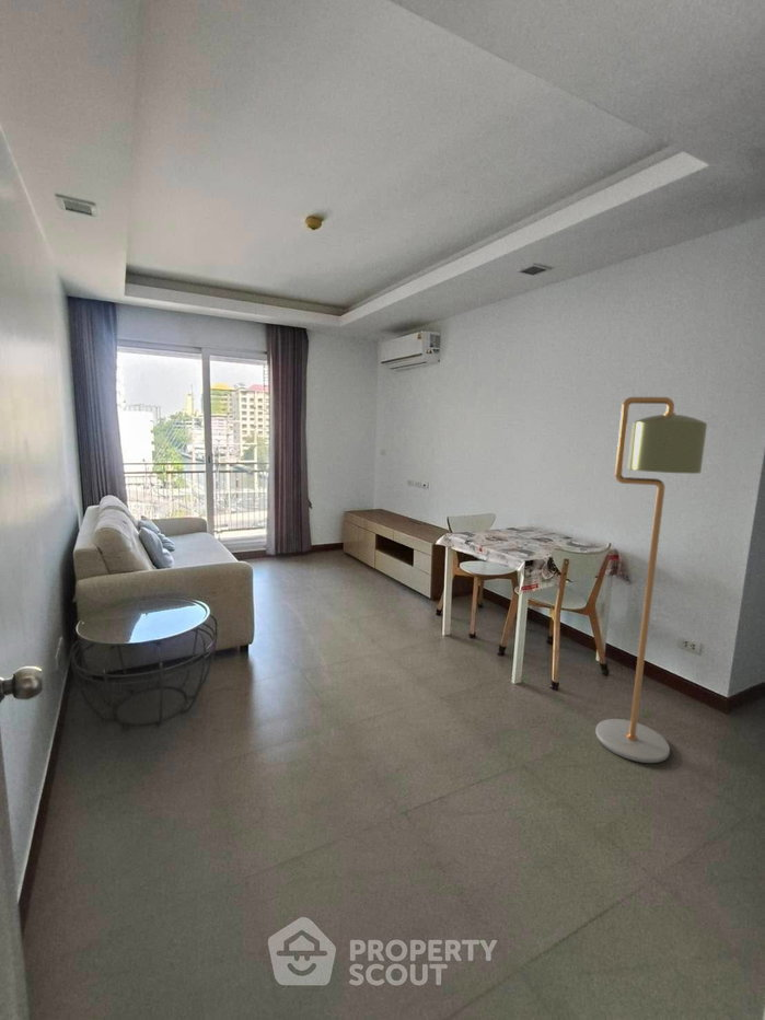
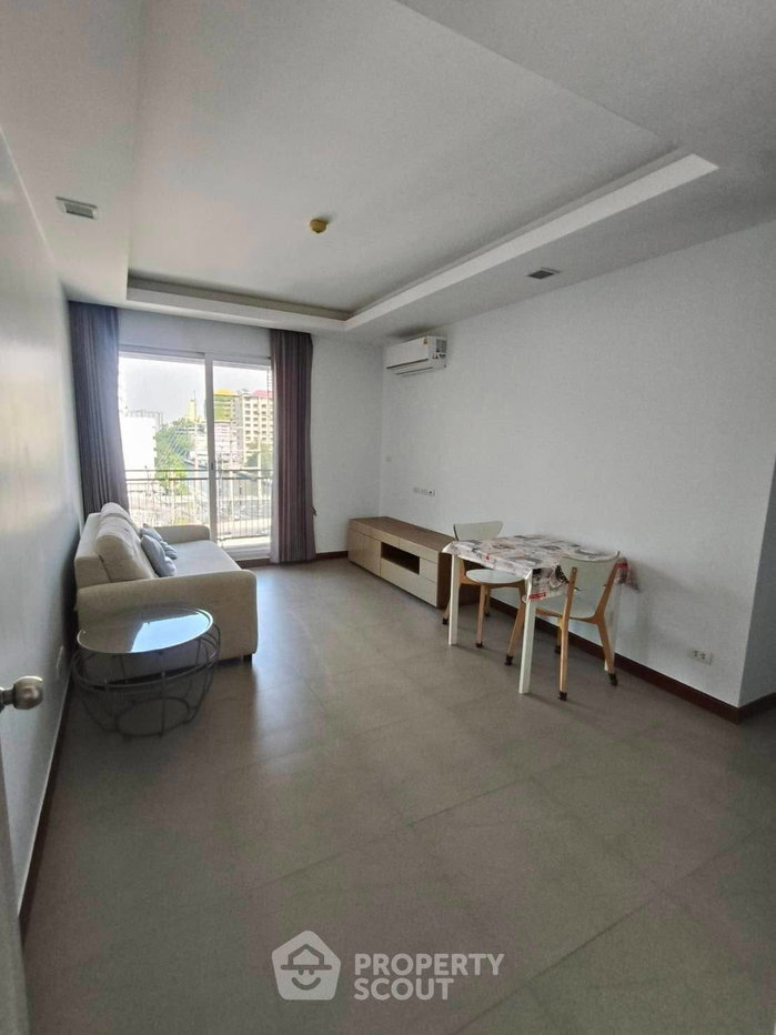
- floor lamp (647, 578)
